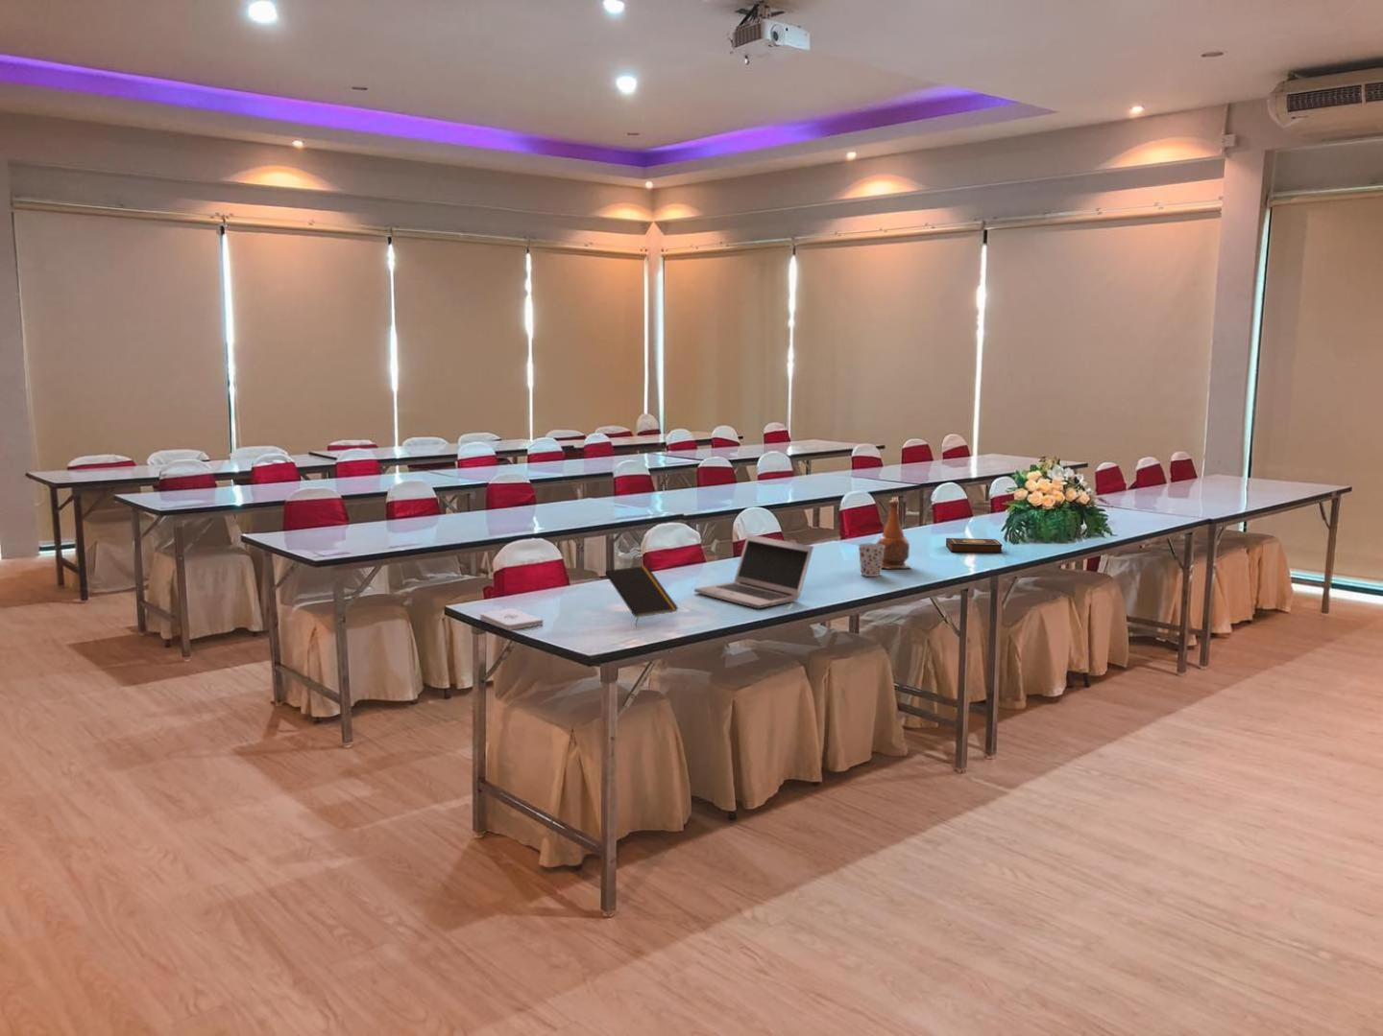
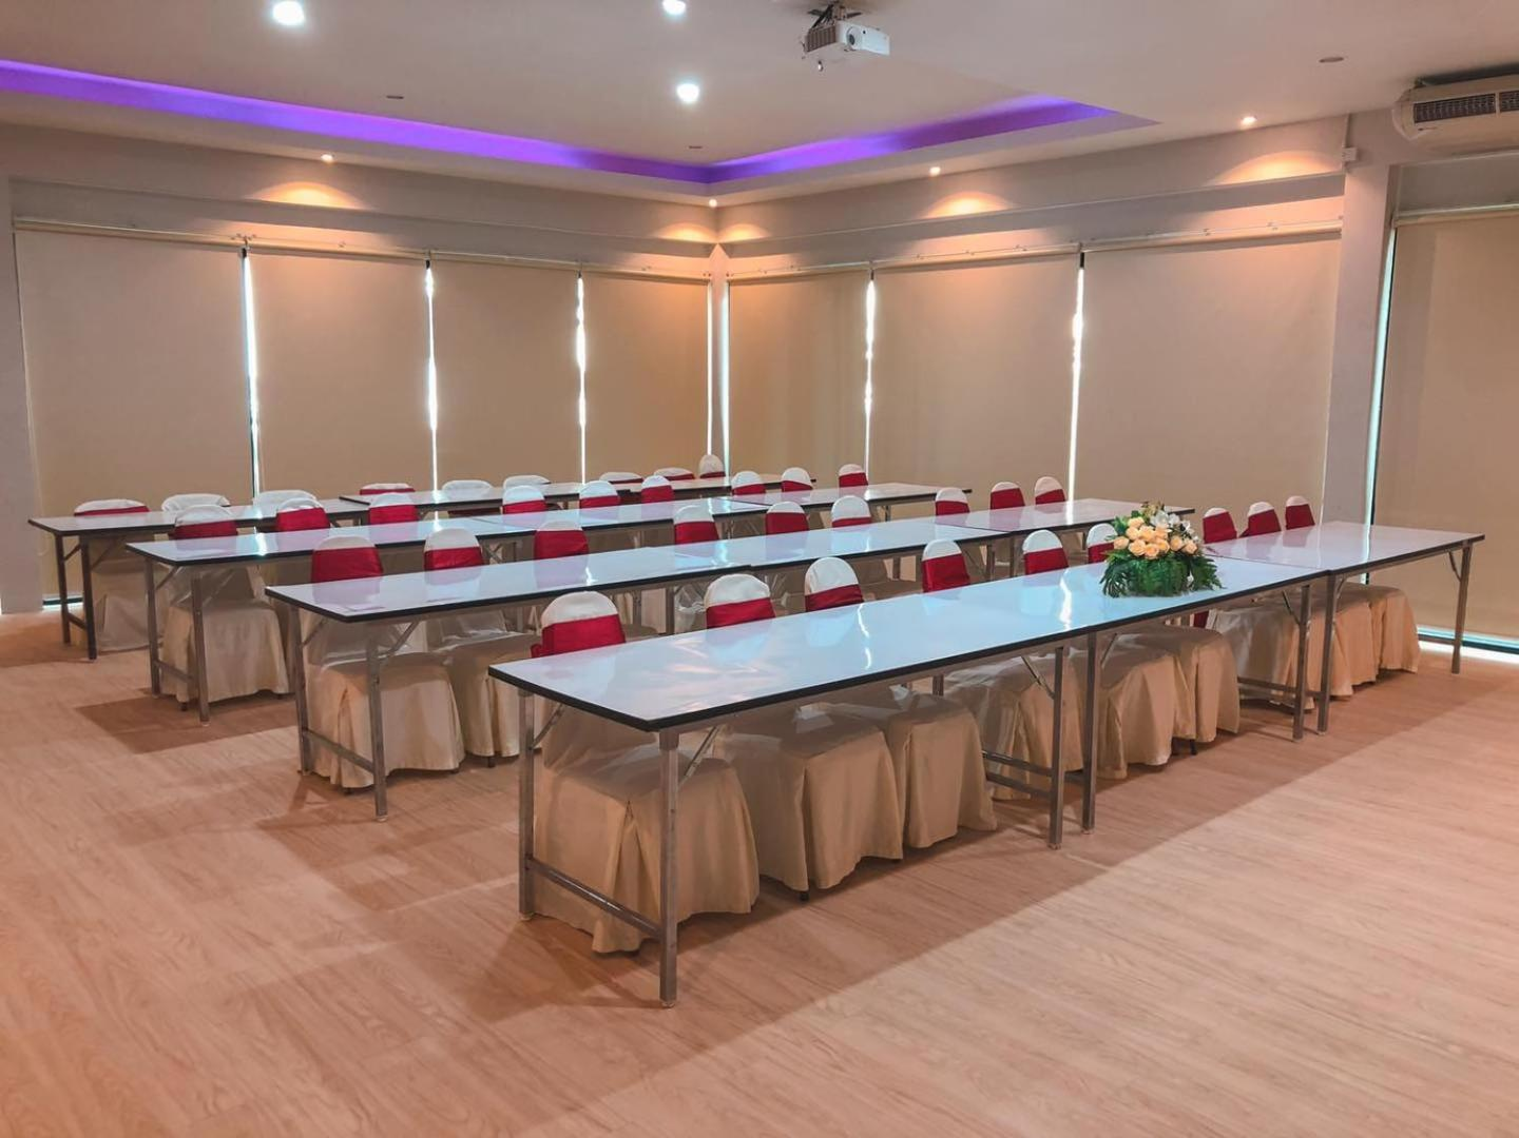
- book (972, 545)
- bottle (892, 532)
- cup (870, 559)
- notepad (640, 595)
- laptop (752, 569)
- notepad (510, 619)
